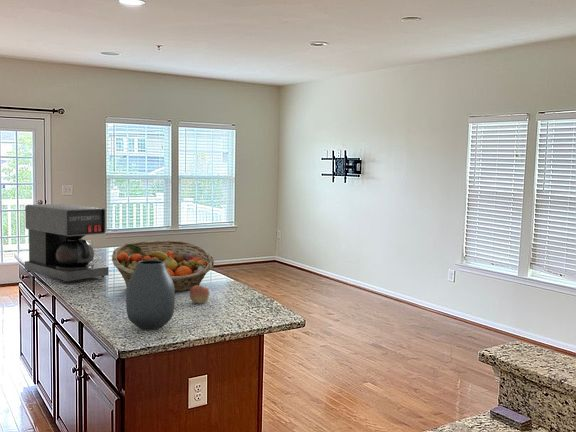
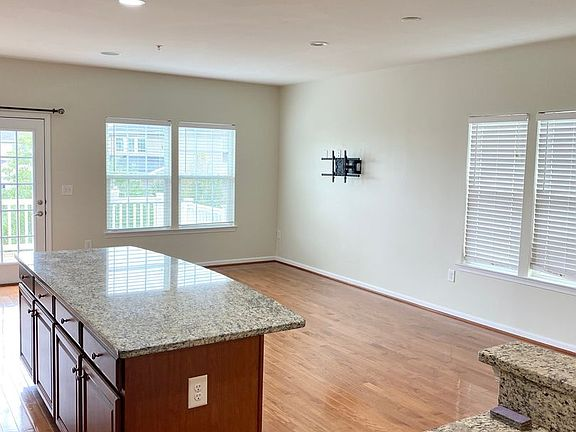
- fruit basket (165, 265)
- coffee maker (65, 240)
- vase (150, 294)
- apple (199, 293)
